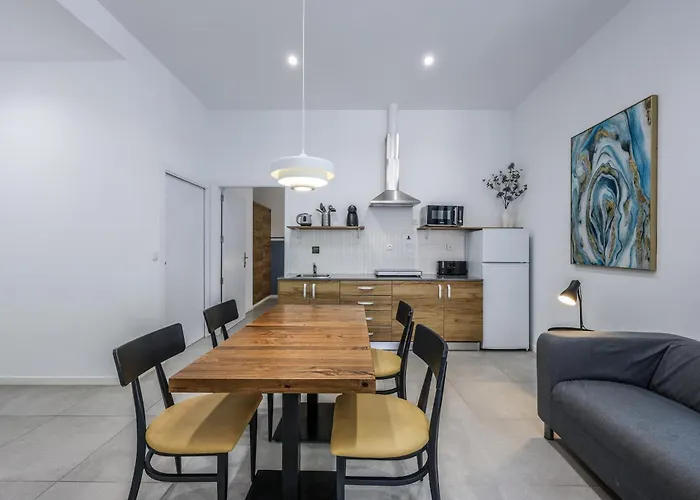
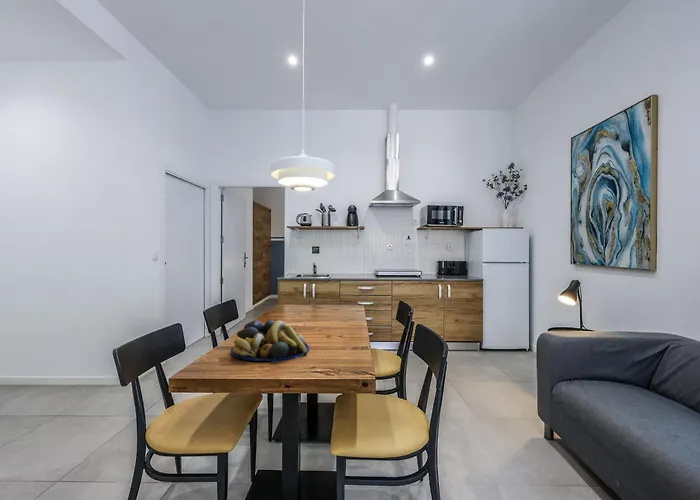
+ fruit bowl (271, 336)
